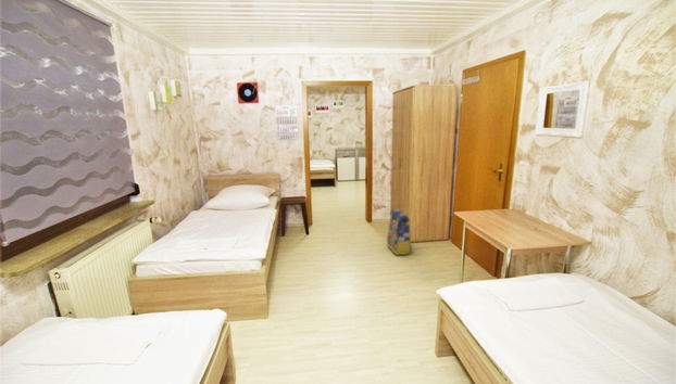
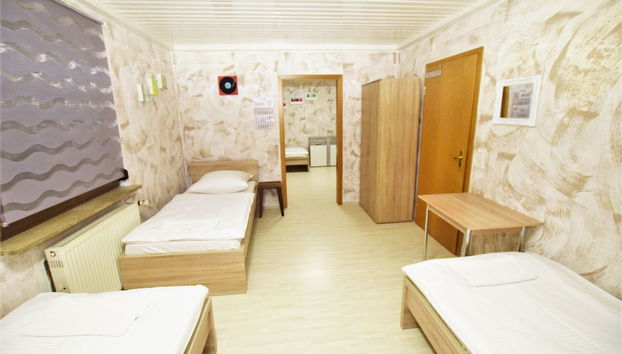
- backpack (399, 231)
